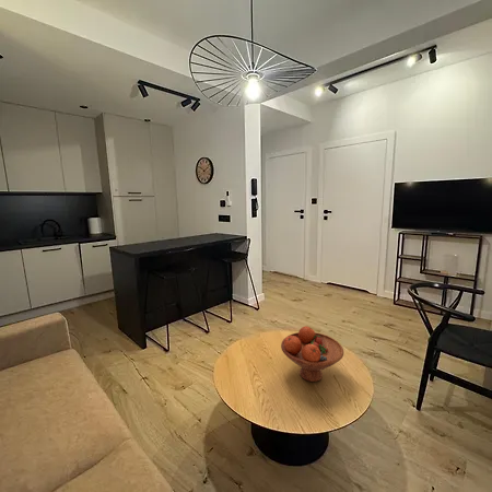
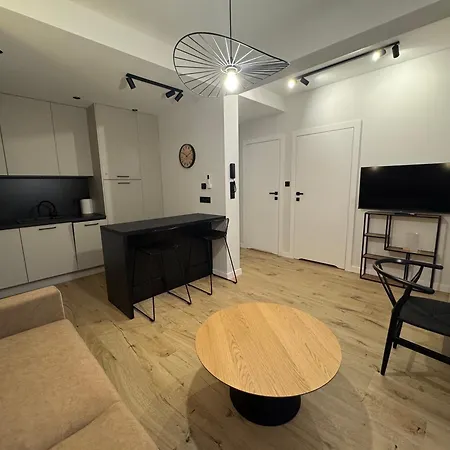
- fruit bowl (311, 354)
